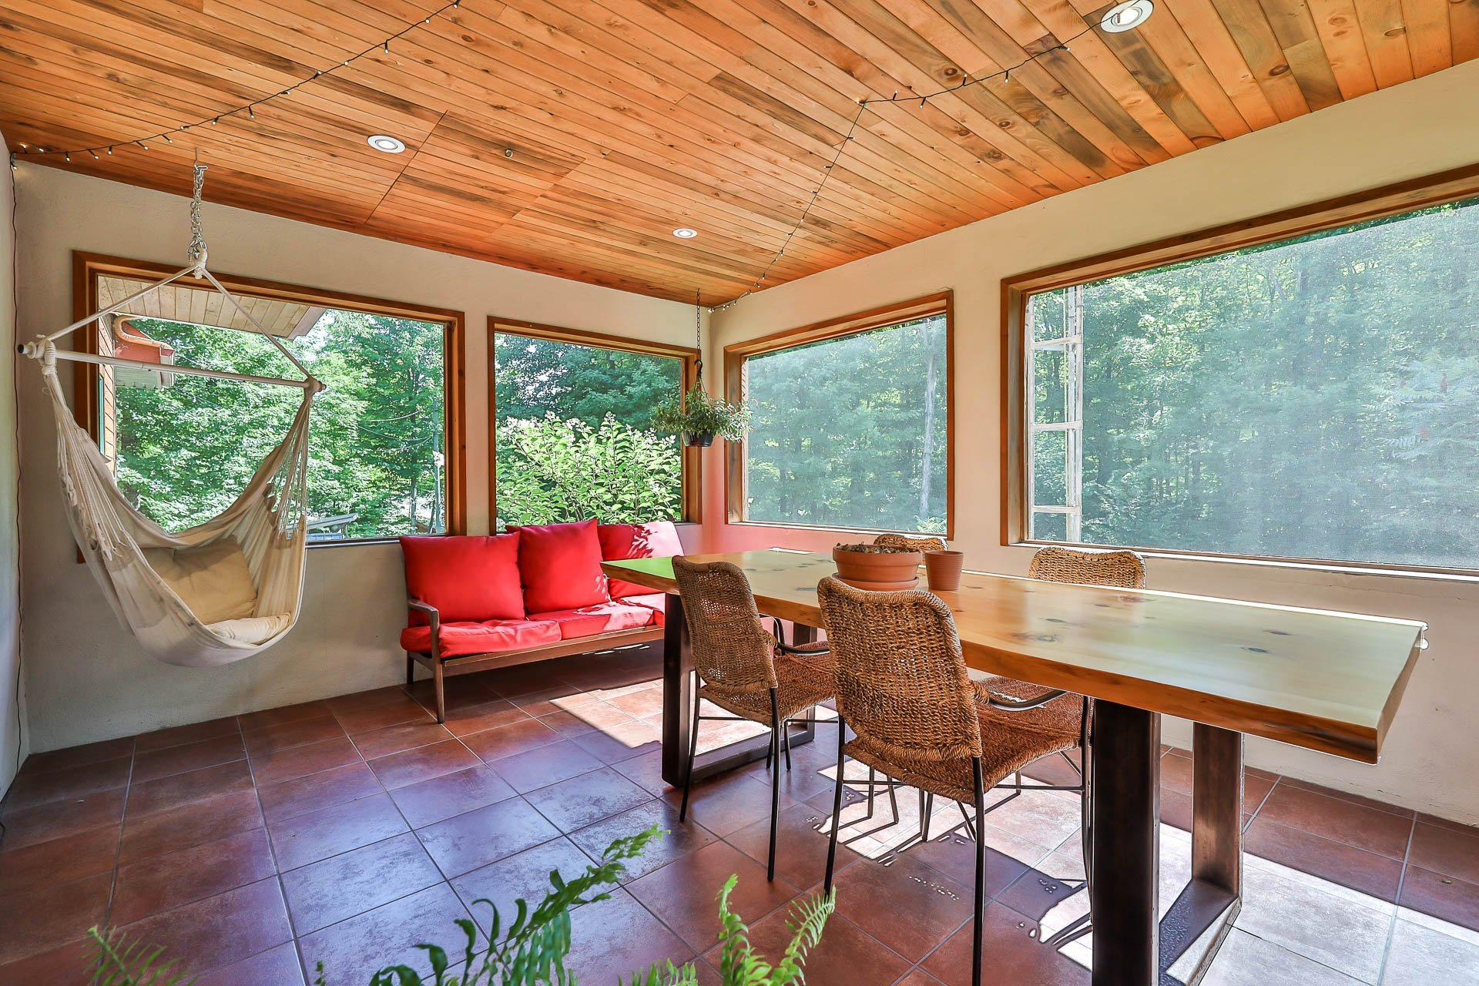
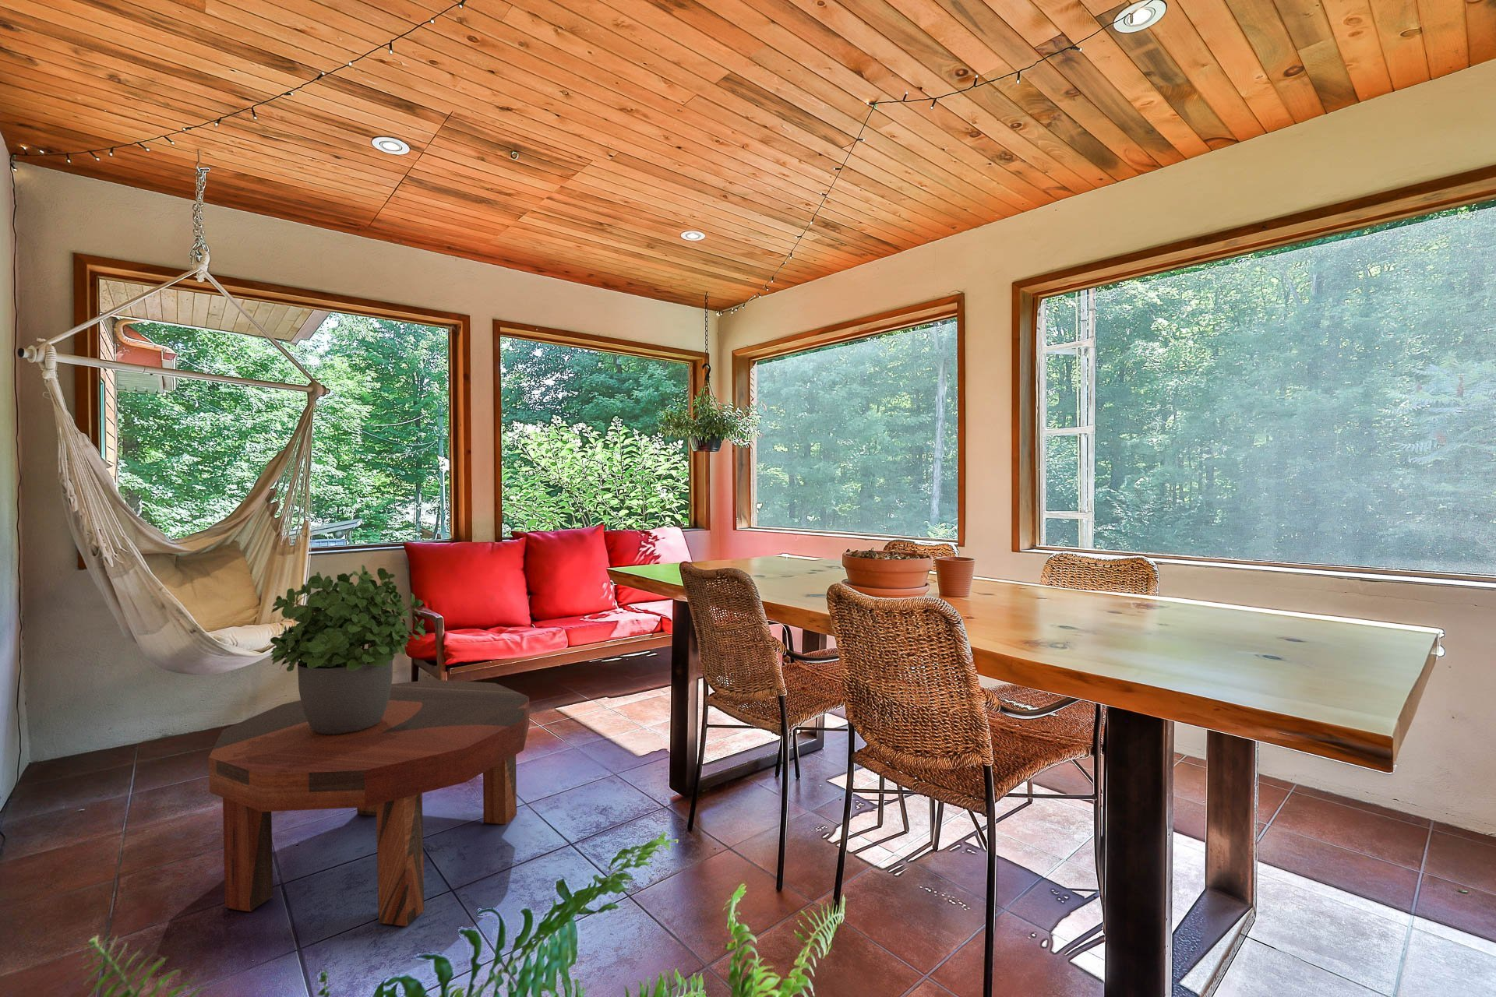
+ coffee table (383, 788)
+ potted plant (350, 644)
